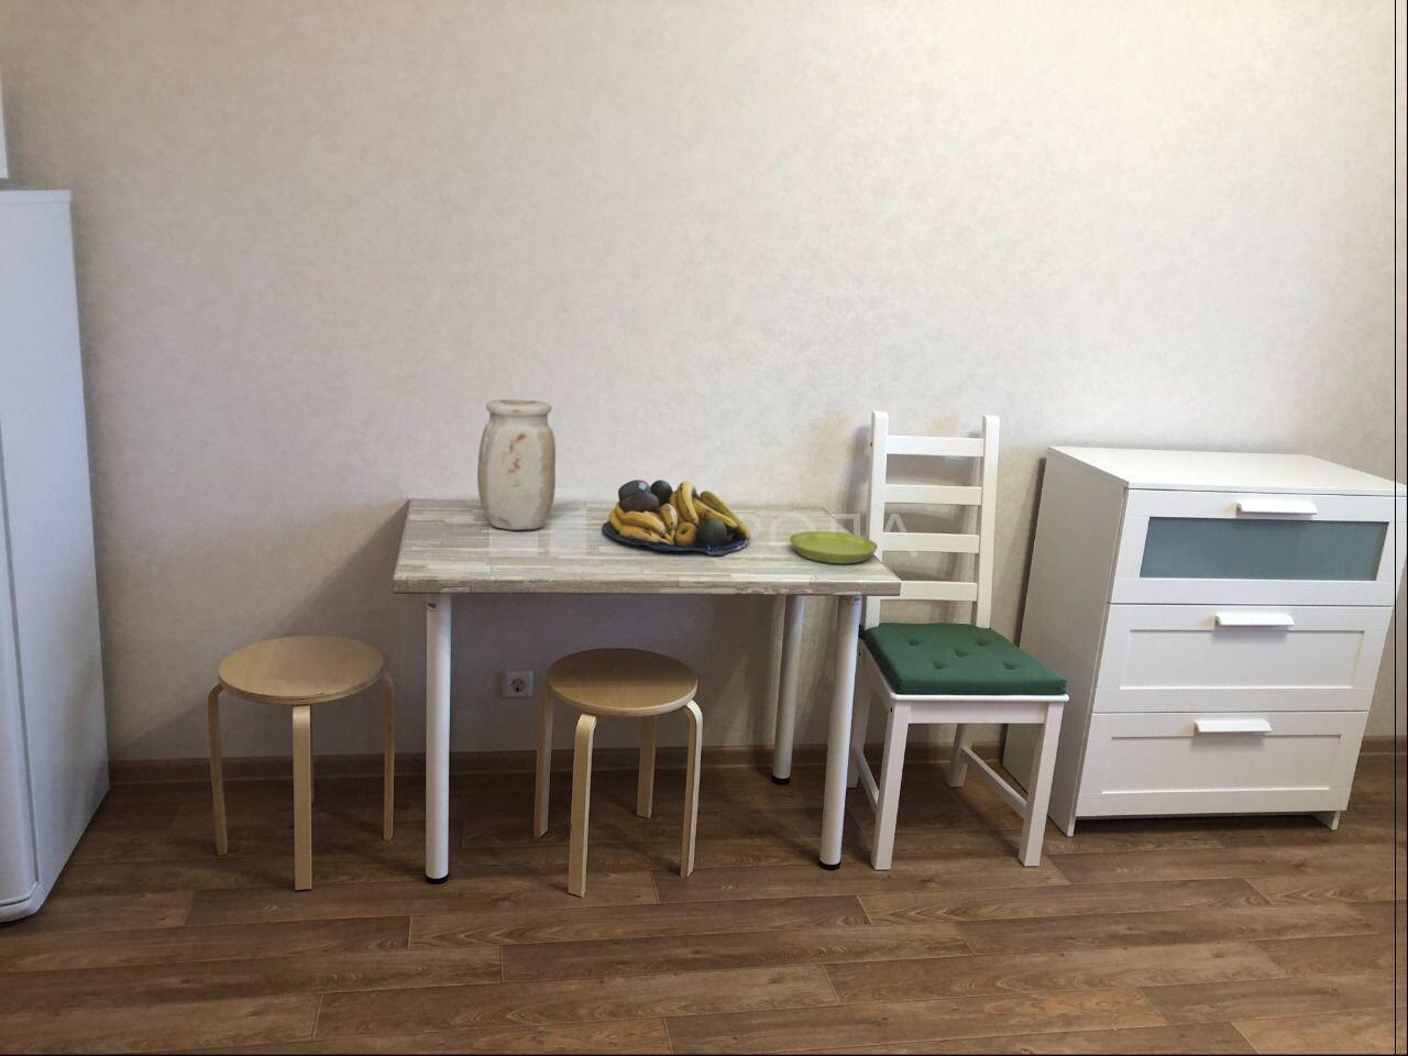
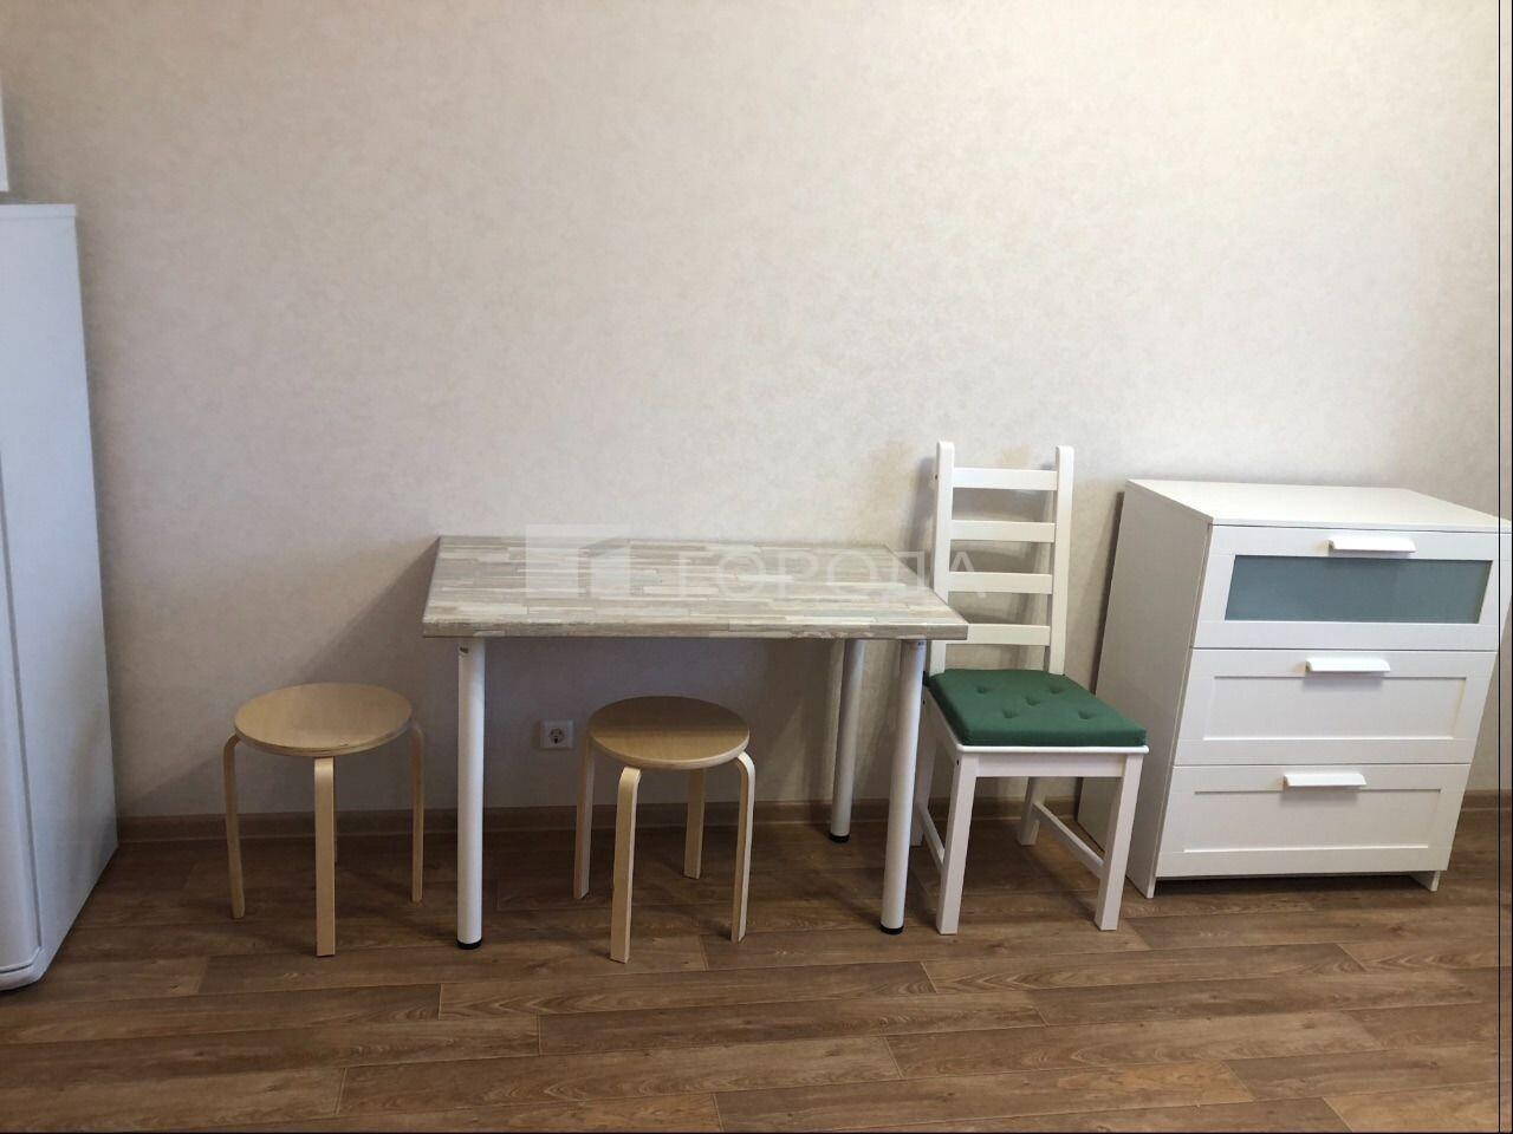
- saucer (833, 548)
- fruit bowl (676, 509)
- vase (517, 464)
